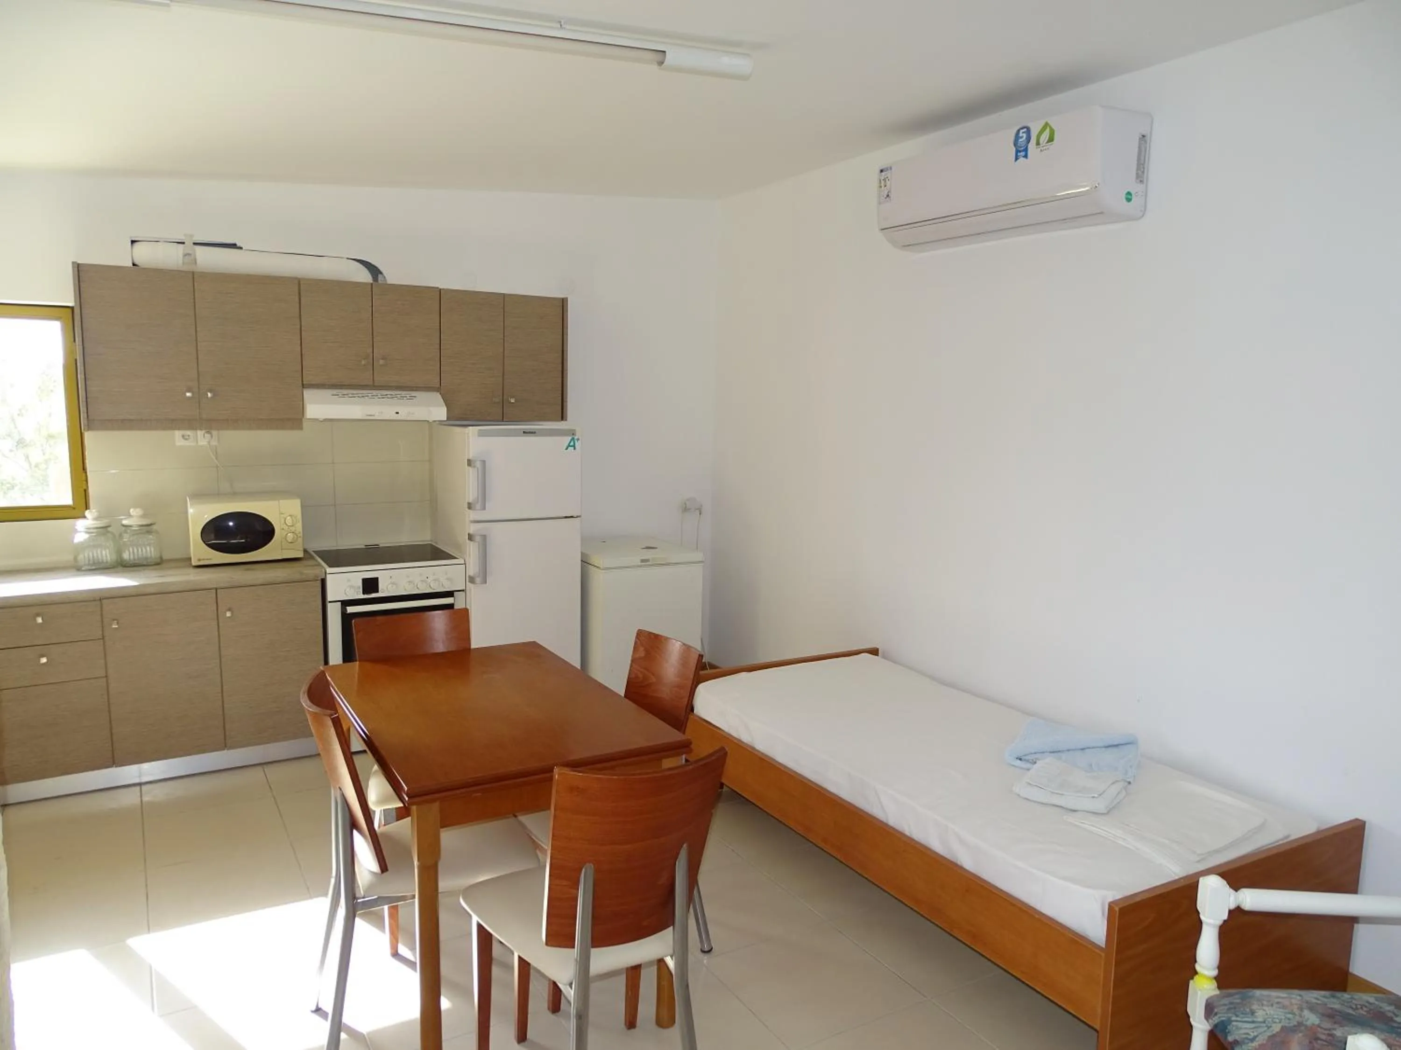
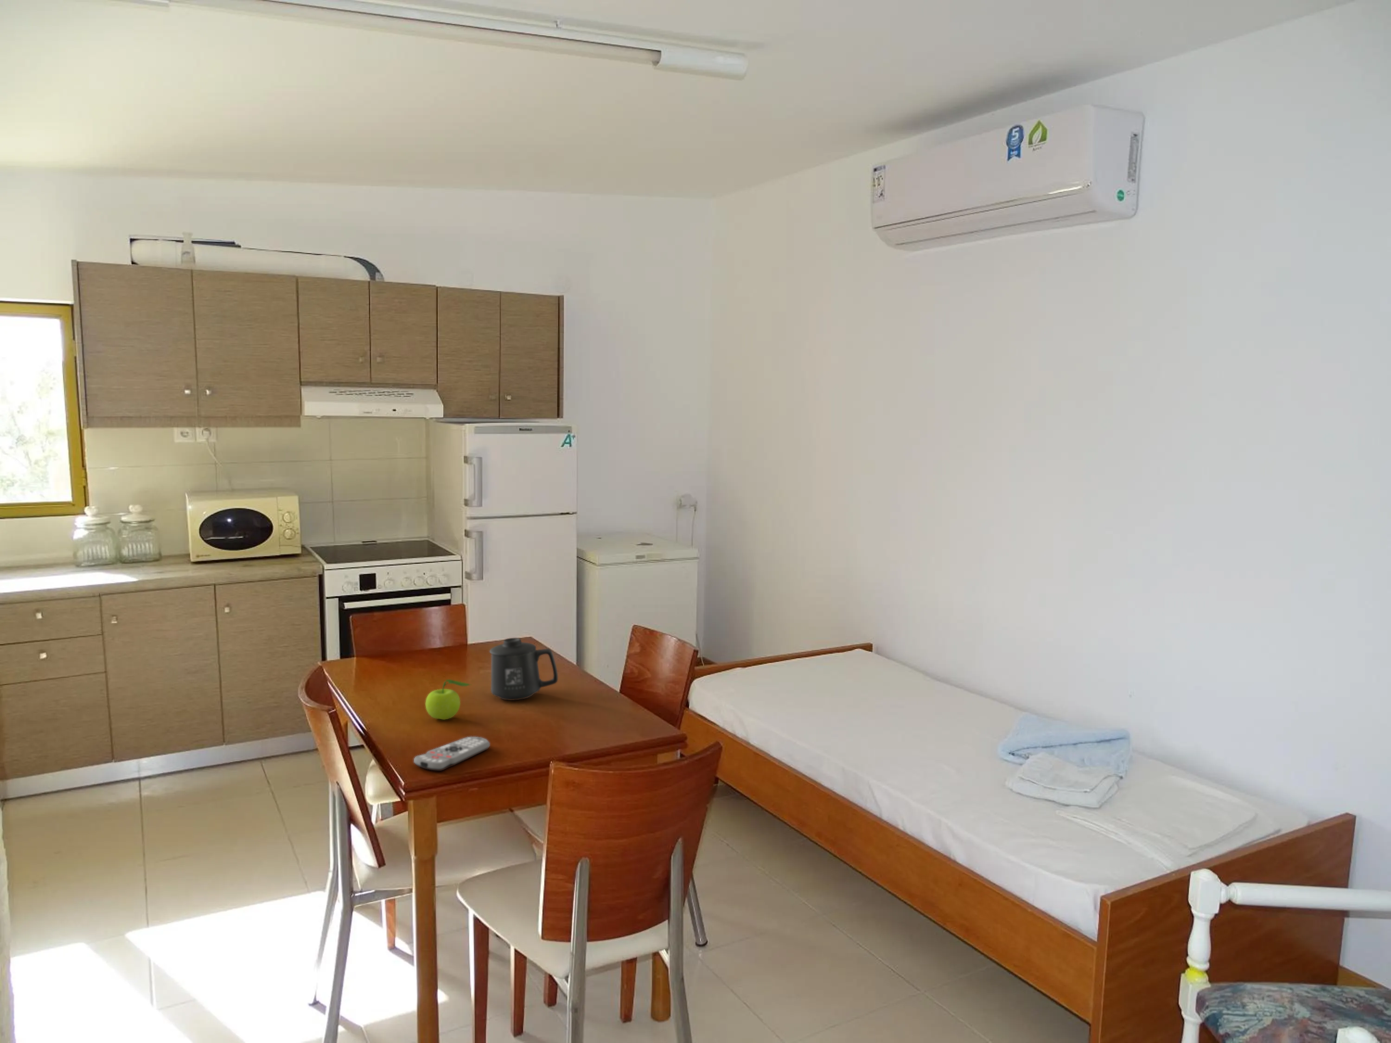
+ fruit (449, 699)
+ mug (521, 666)
+ remote control (455, 753)
